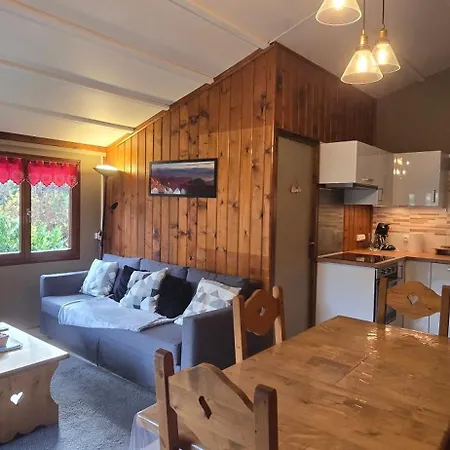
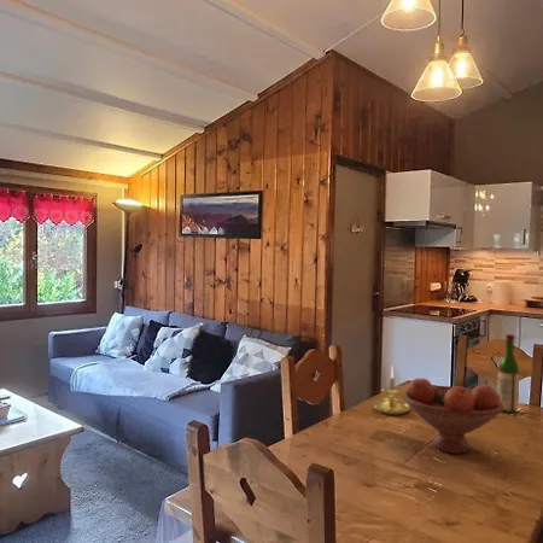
+ wine bottle (508, 372)
+ fruit bowl (451, 413)
+ candle holder (392, 386)
